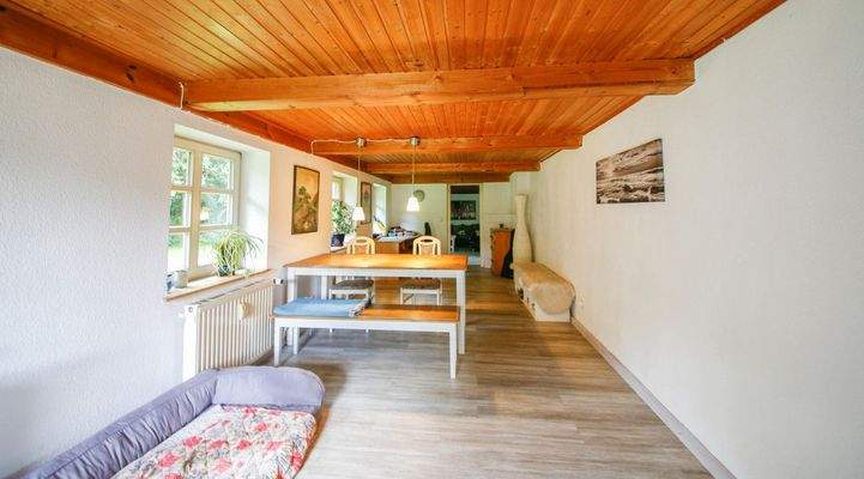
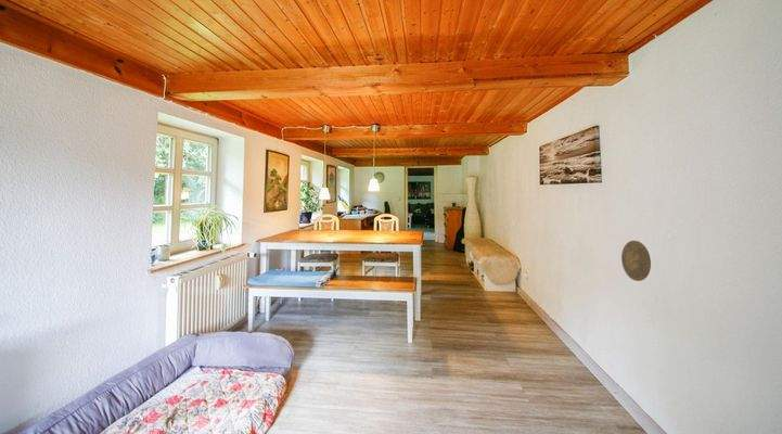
+ decorative plate (633, 260)
